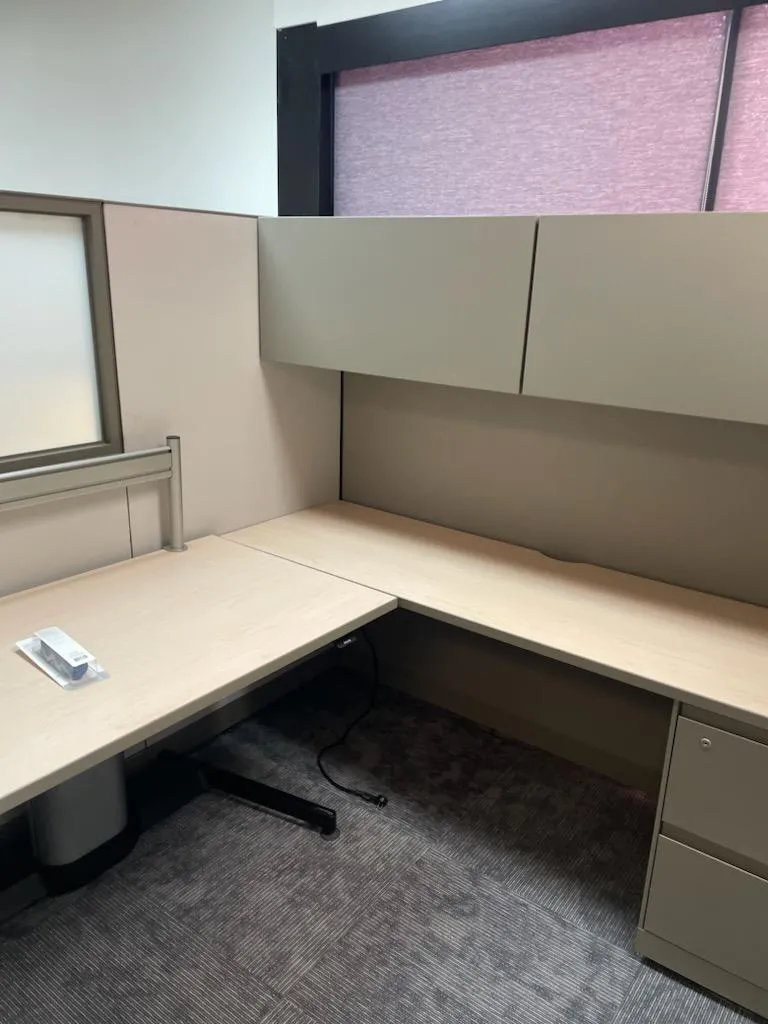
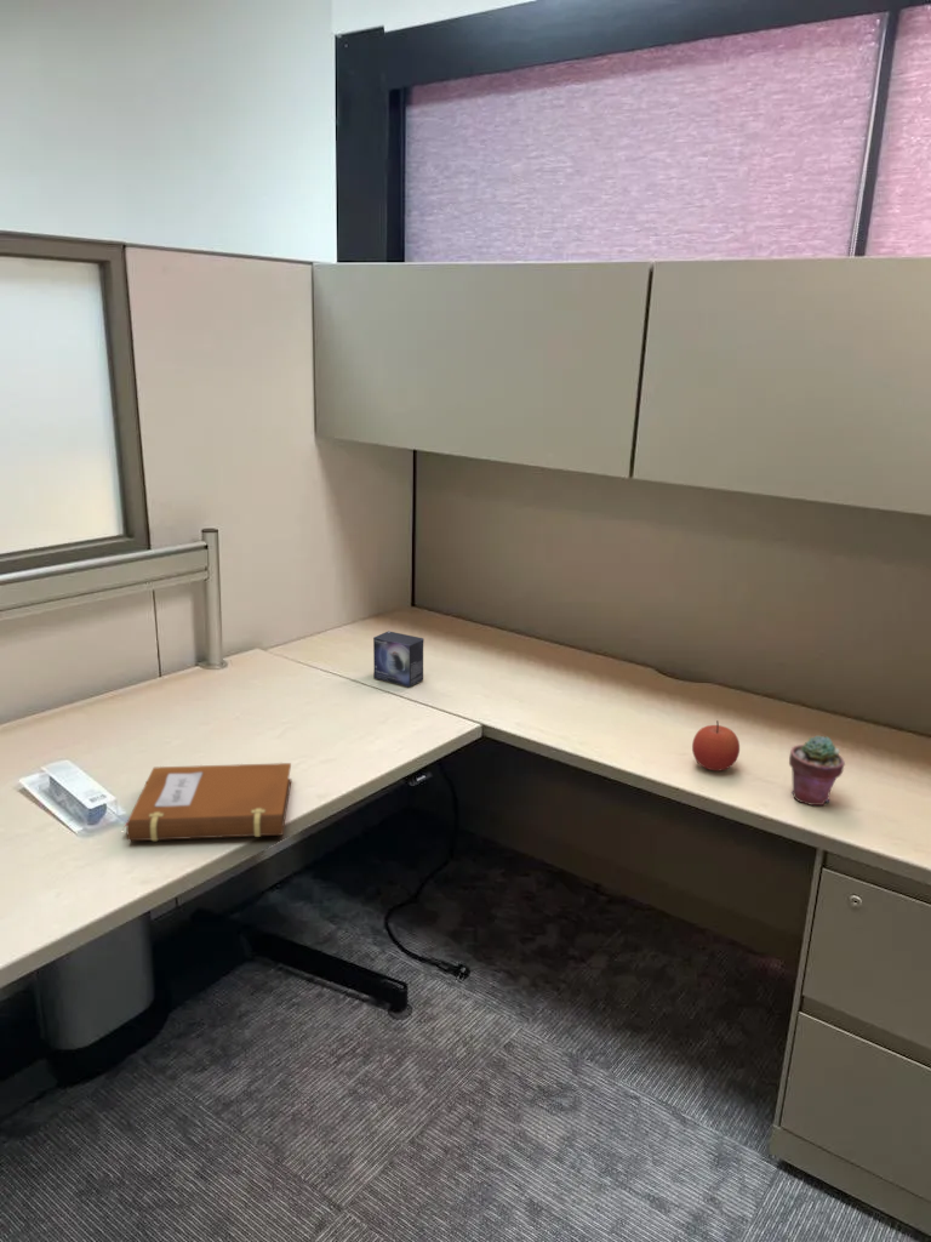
+ notebook (210, 801)
+ potted succulent (815, 768)
+ apple (715, 742)
+ small box (398, 657)
